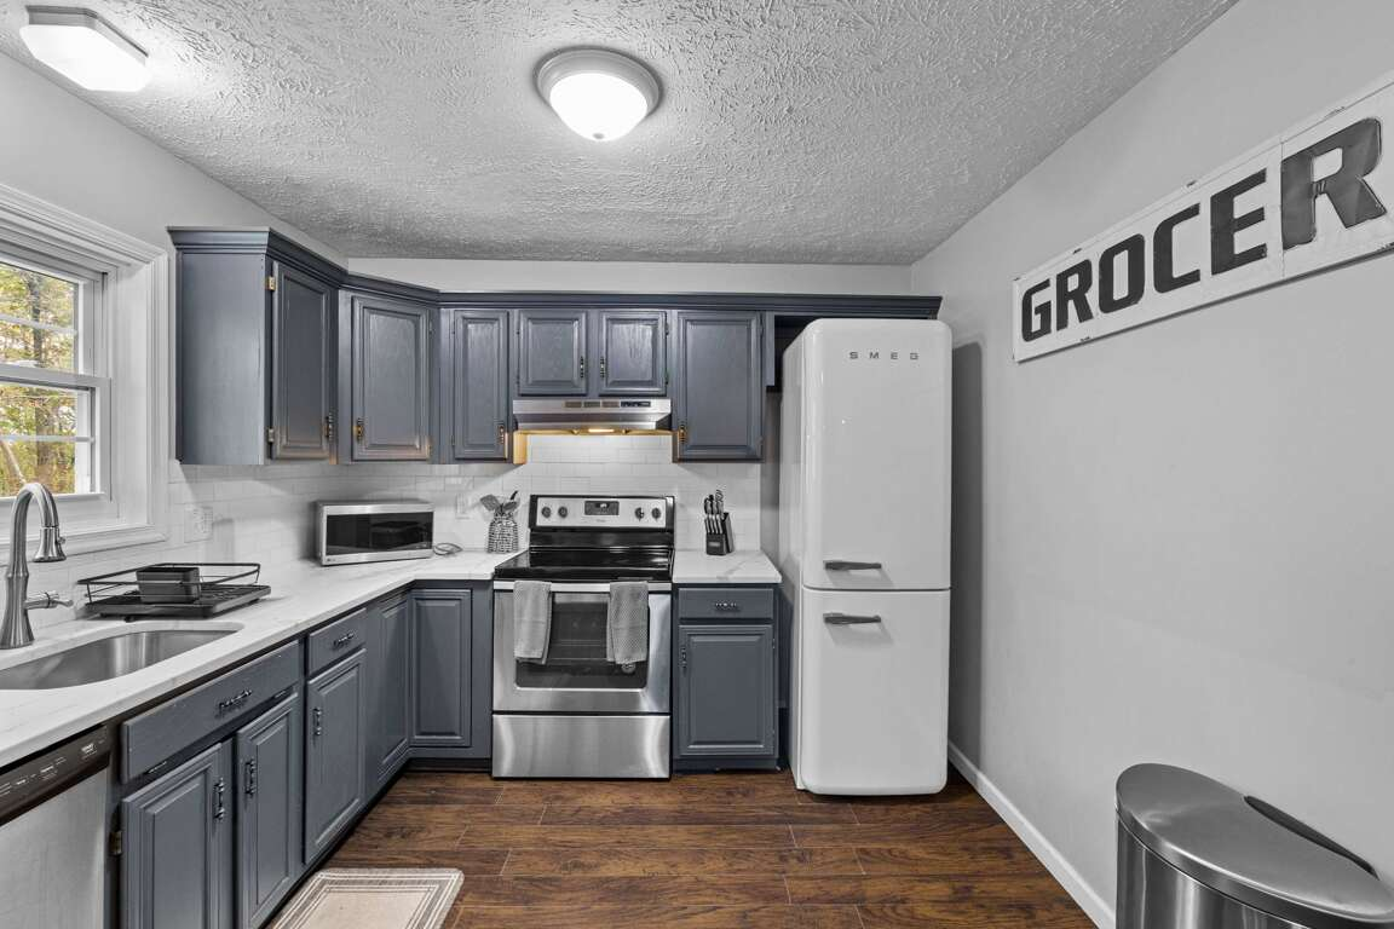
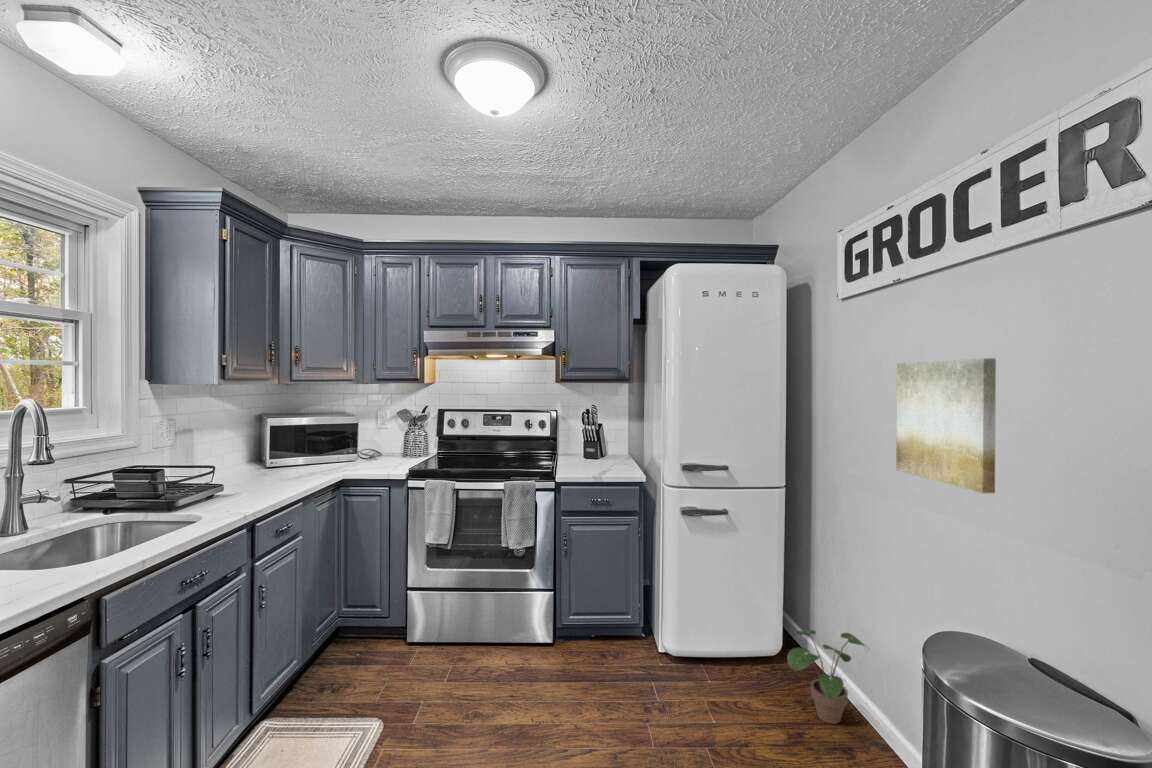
+ potted plant (827, 677)
+ wall art (940, 420)
